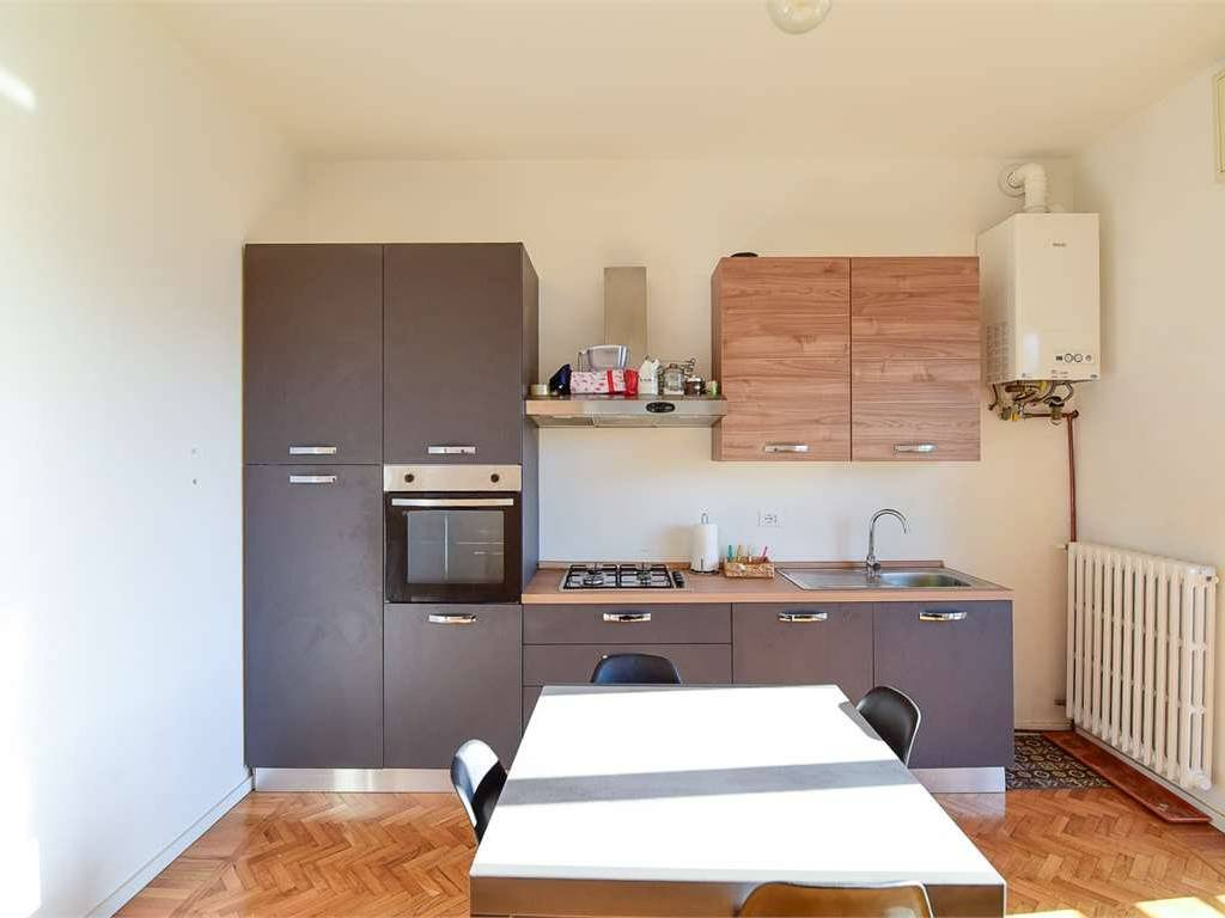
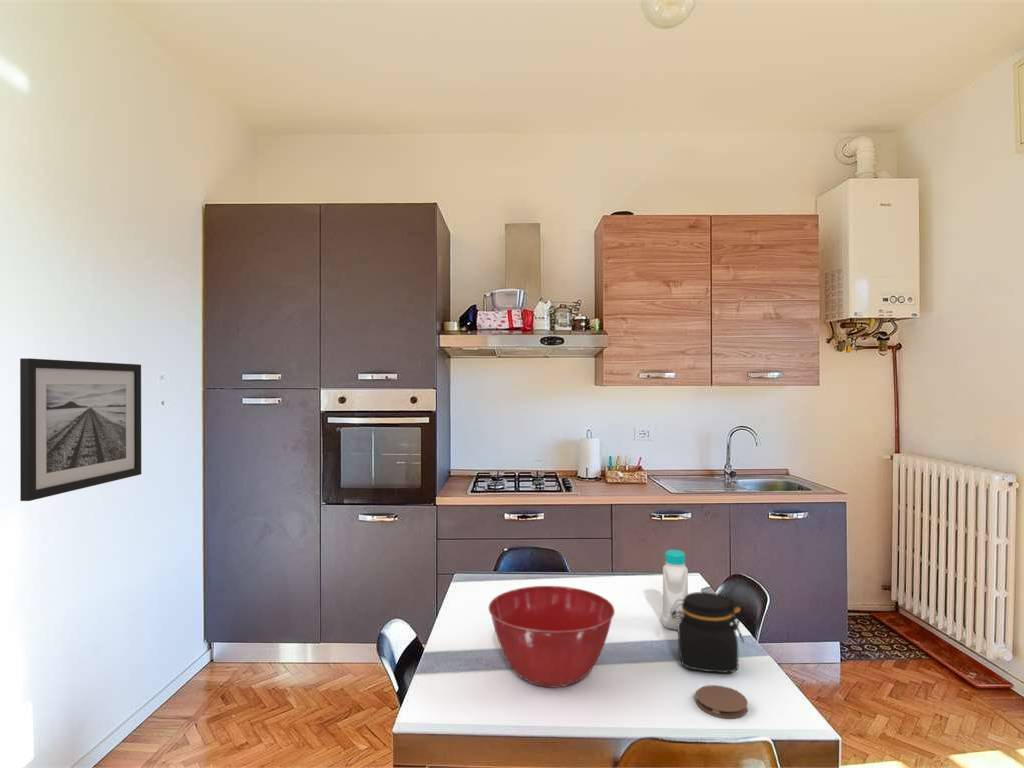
+ jar (706, 631)
+ bottle (675, 588)
+ coaster (721, 701)
+ wall art (88, 423)
+ mixing bowl (551, 638)
